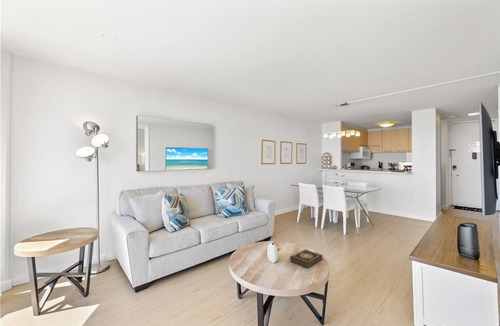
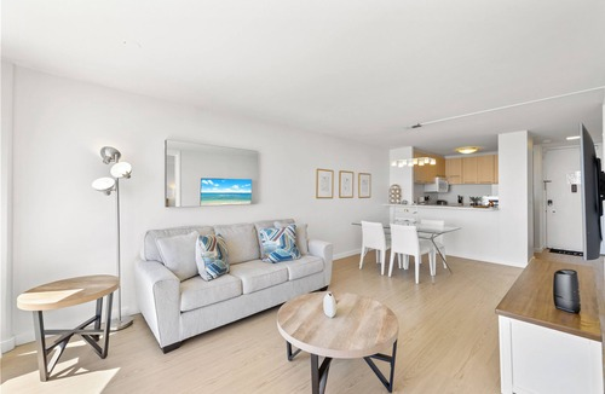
- book (306, 258)
